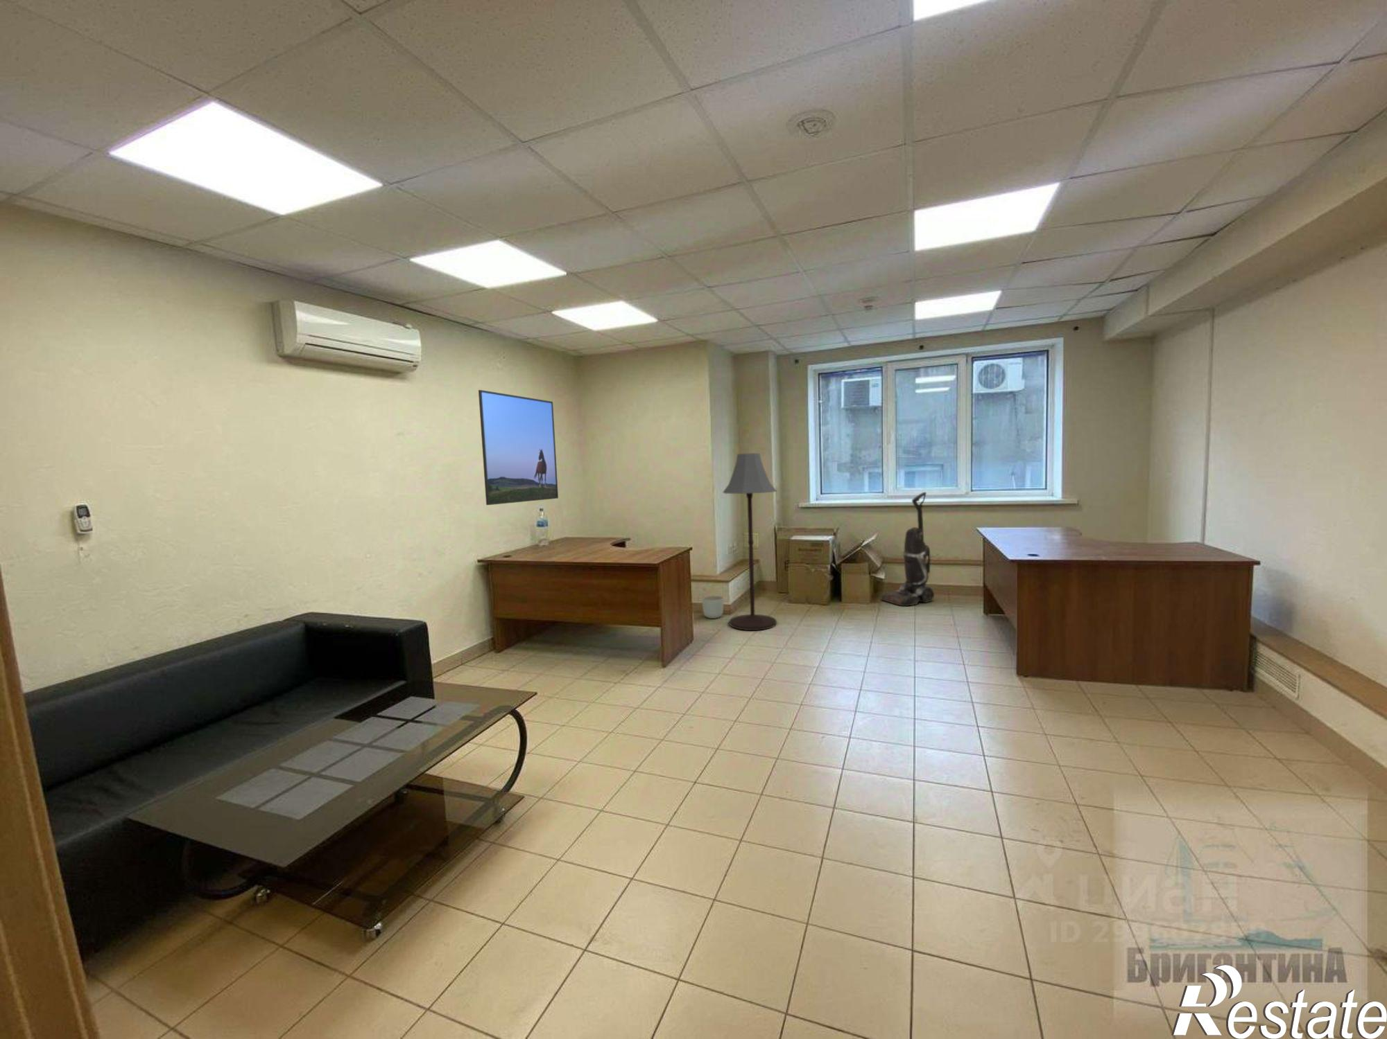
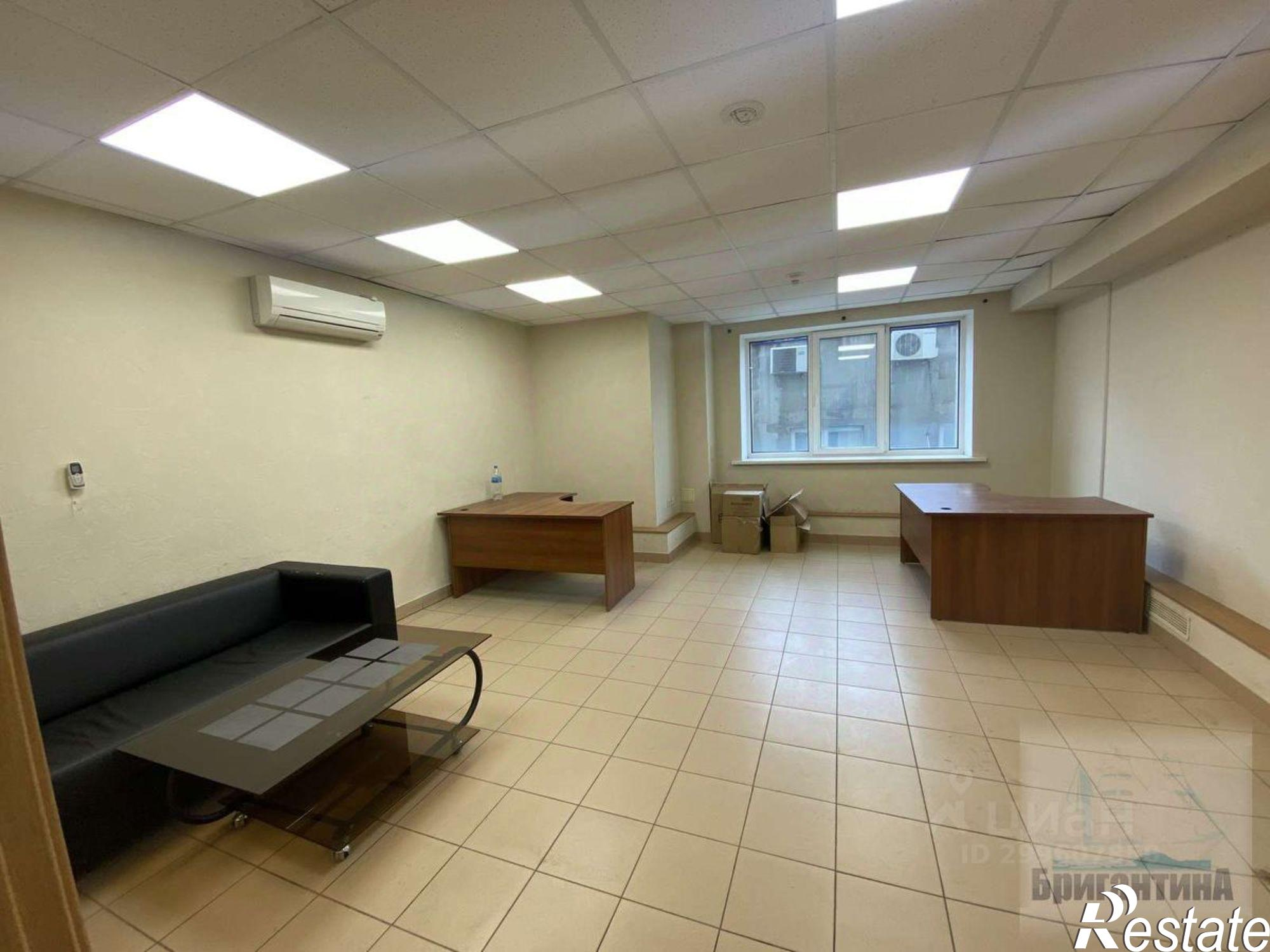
- vacuum cleaner (908, 547)
- floor lamp (750, 539)
- planter (713, 608)
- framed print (522, 449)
